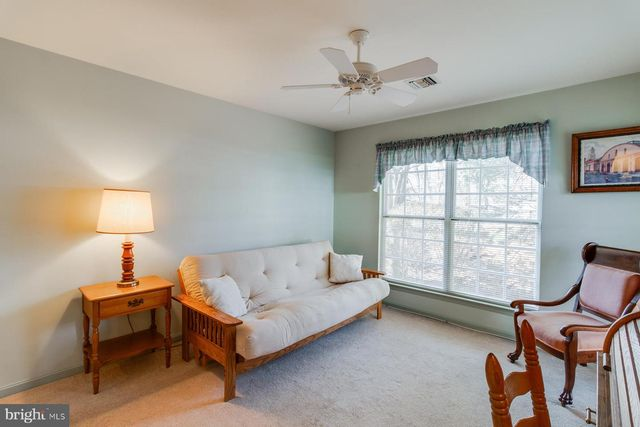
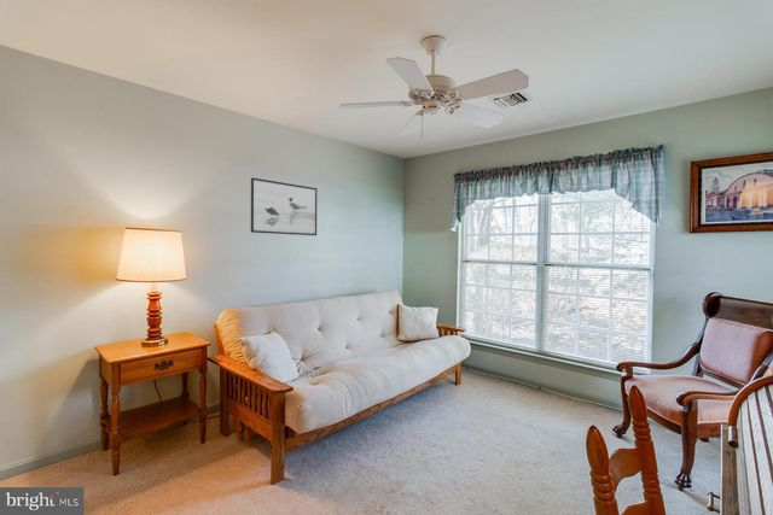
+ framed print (285, 209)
